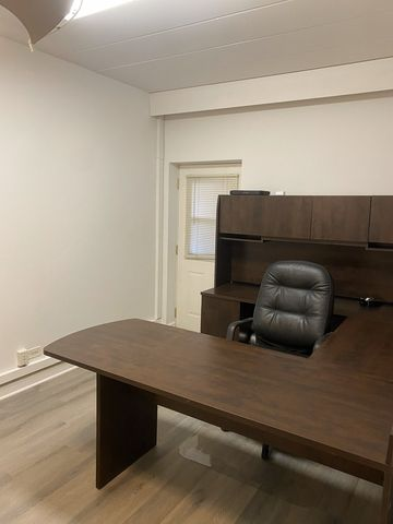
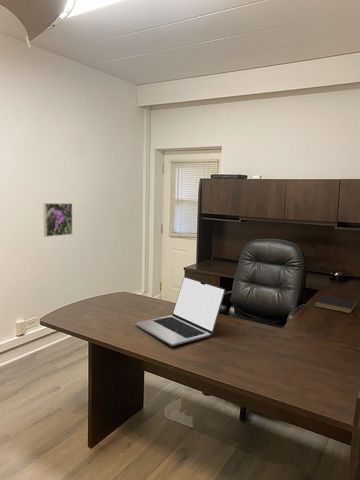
+ laptop (179, 307)
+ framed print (58, 219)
+ notepad (335, 303)
